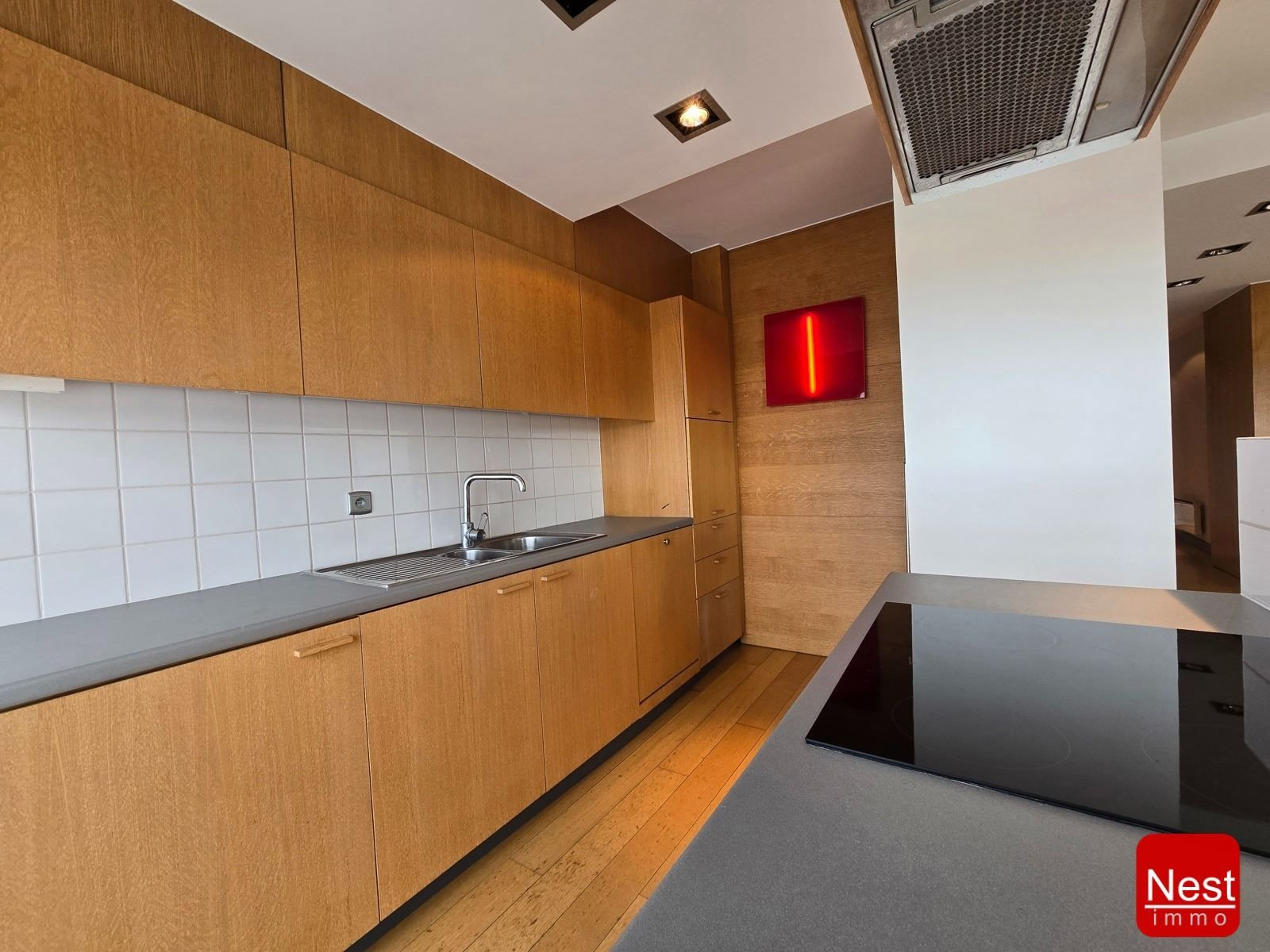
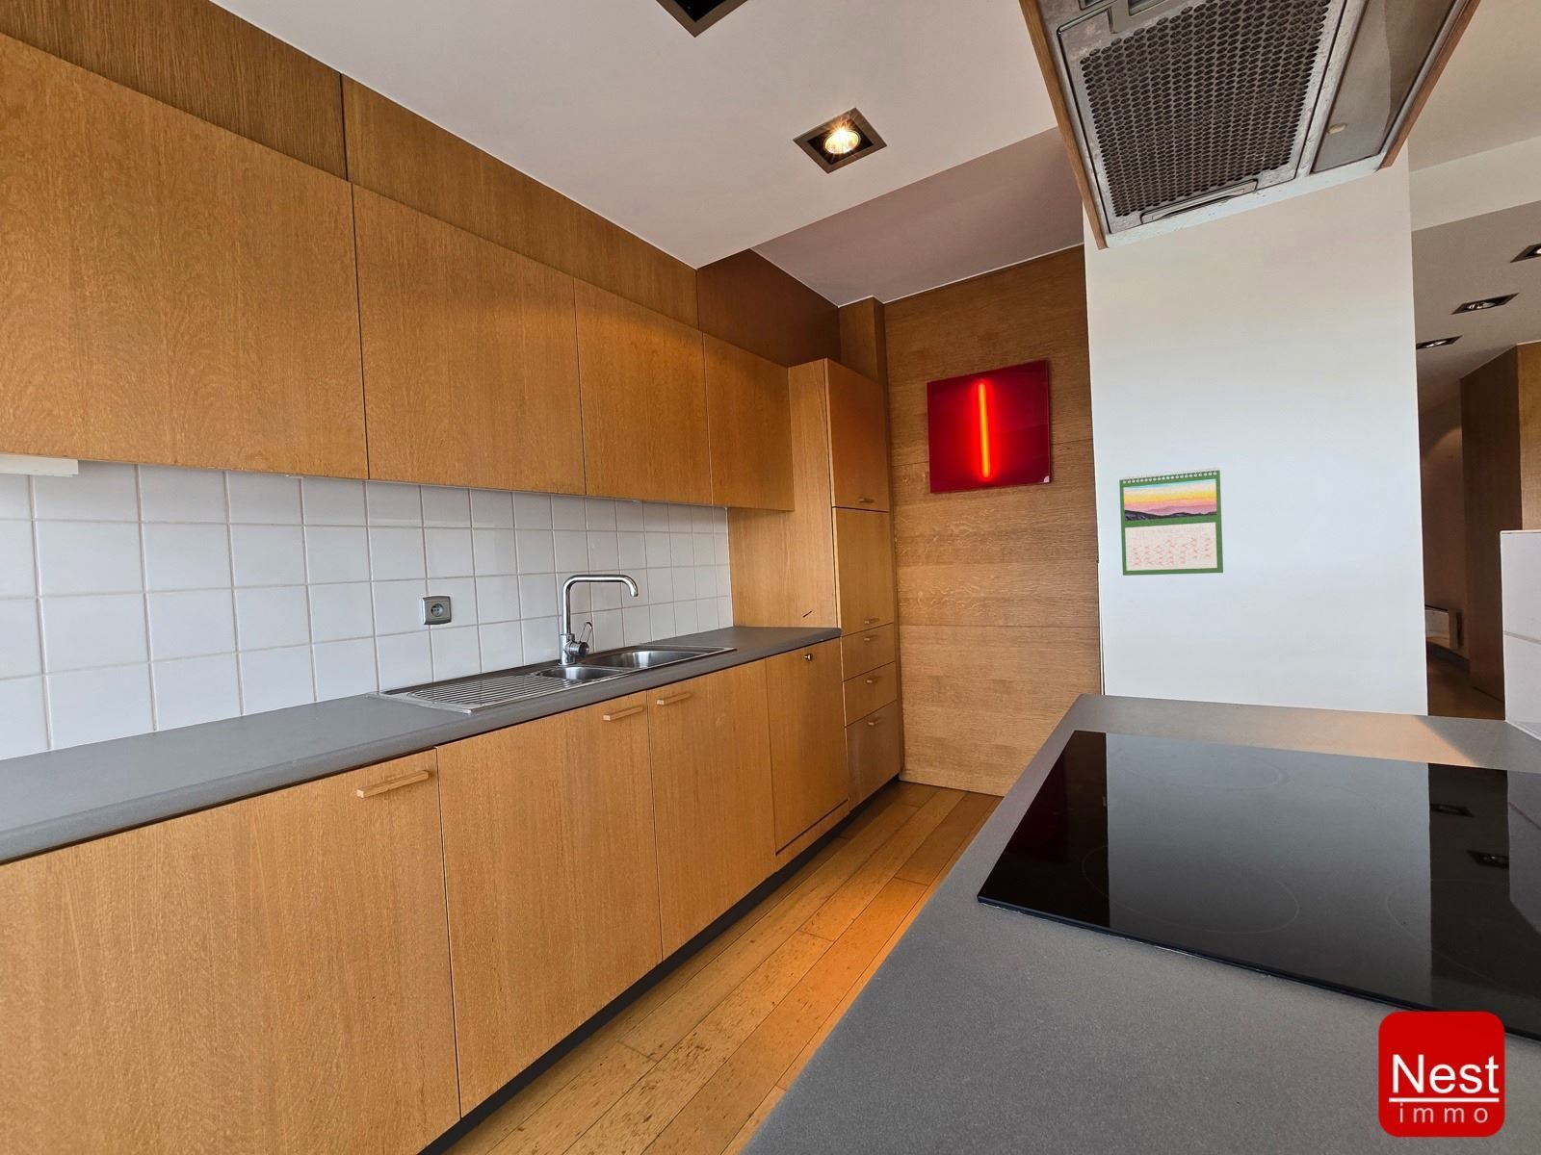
+ calendar (1170, 522)
